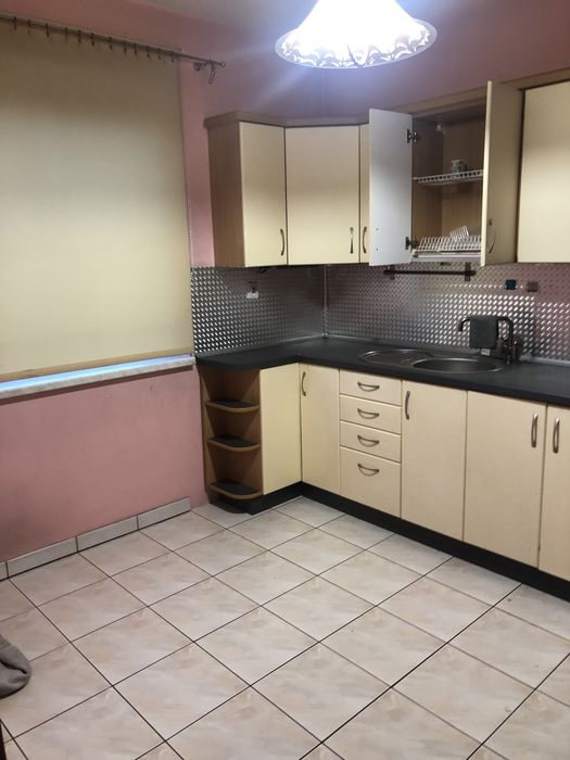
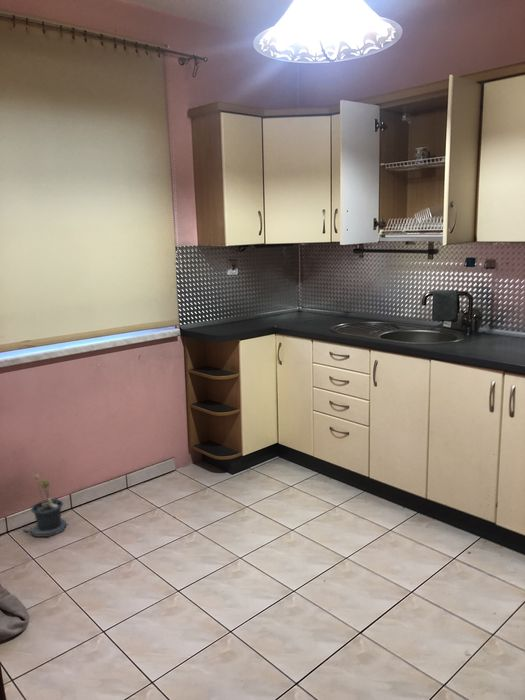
+ potted plant (44, 501)
